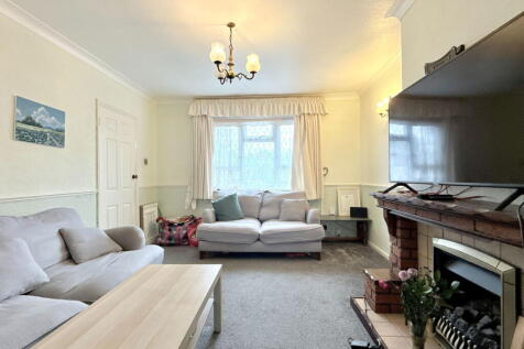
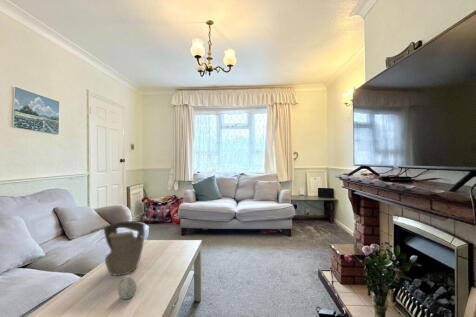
+ decorative egg (127, 286)
+ decorative bowl (125, 247)
